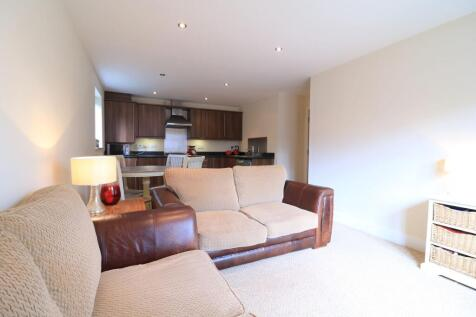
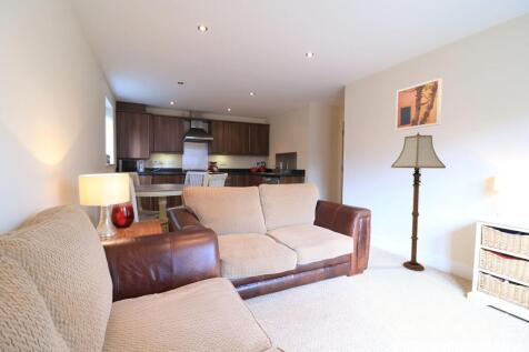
+ wall art (417, 105)
+ floor lamp (416, 200)
